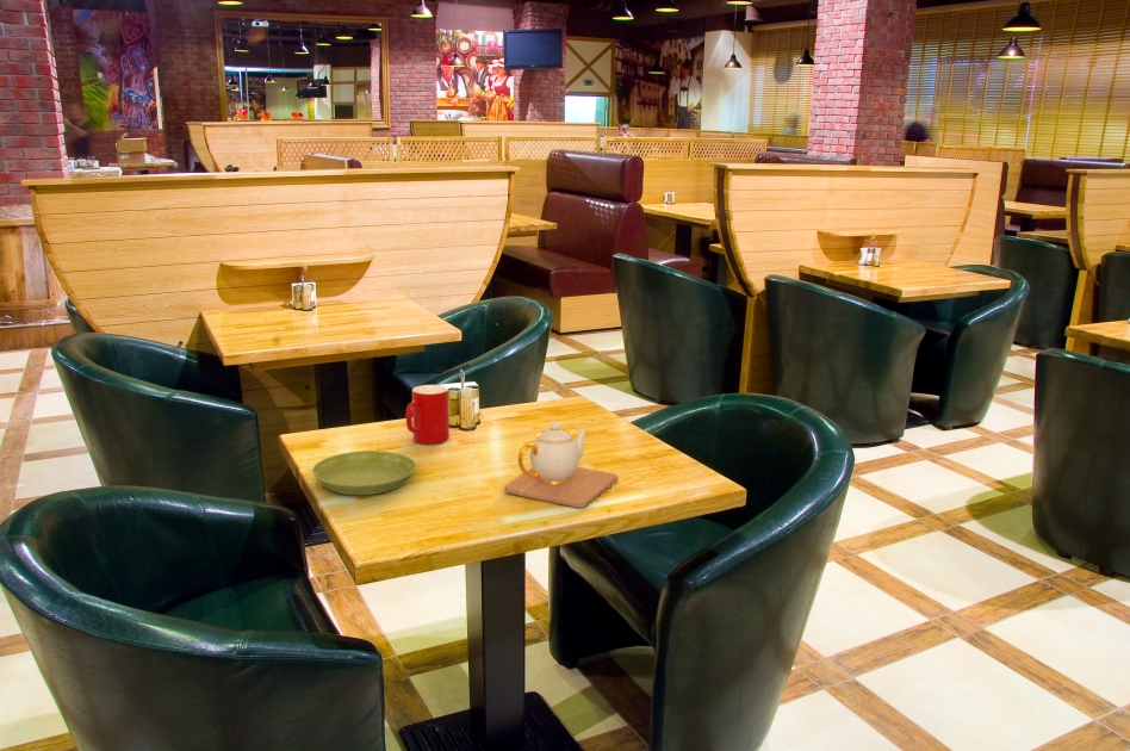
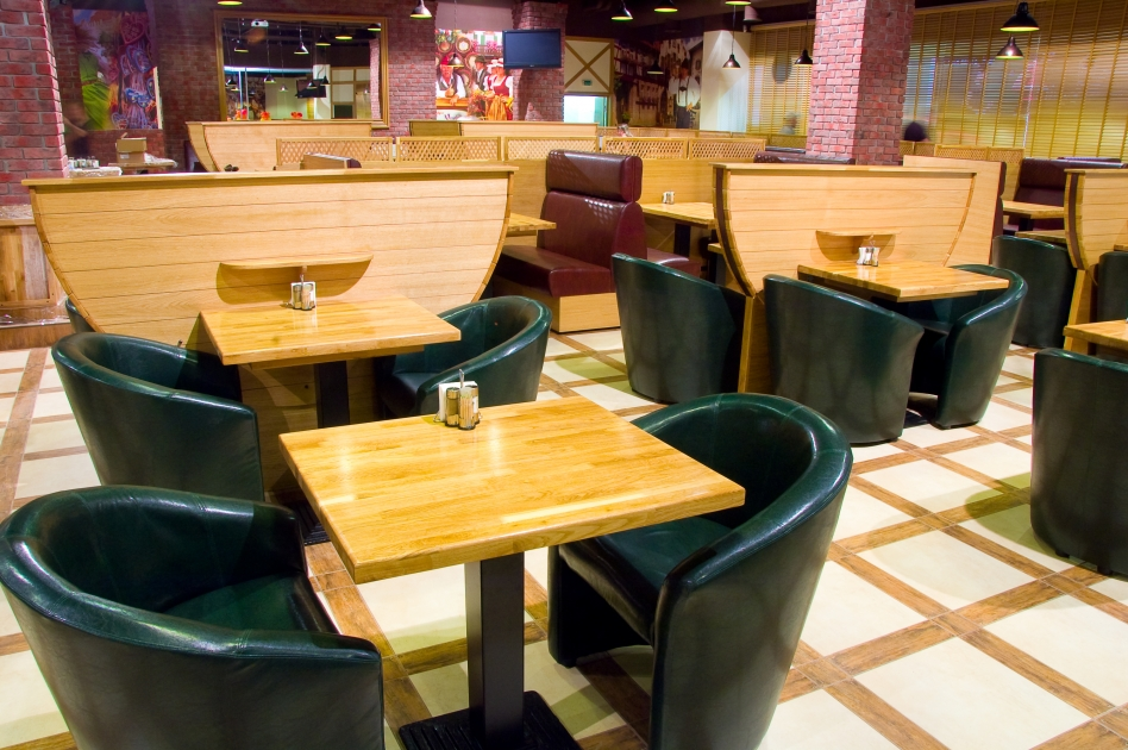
- saucer (365, 473)
- teapot (561, 454)
- cup (423, 415)
